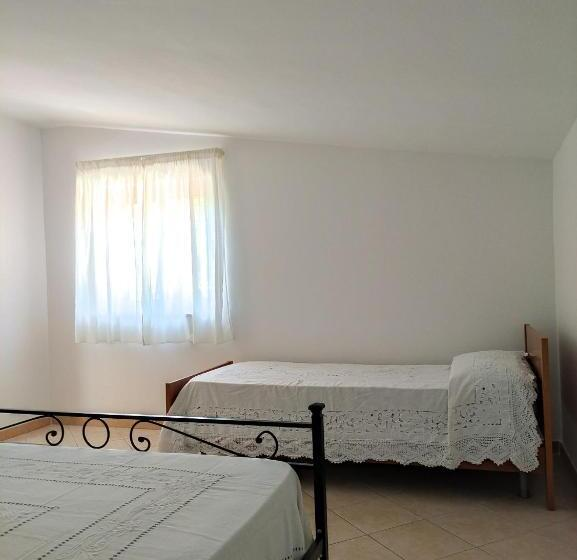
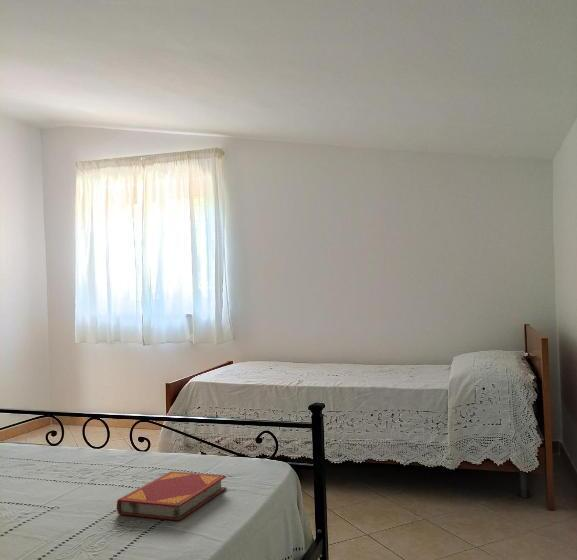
+ hardback book (174, 493)
